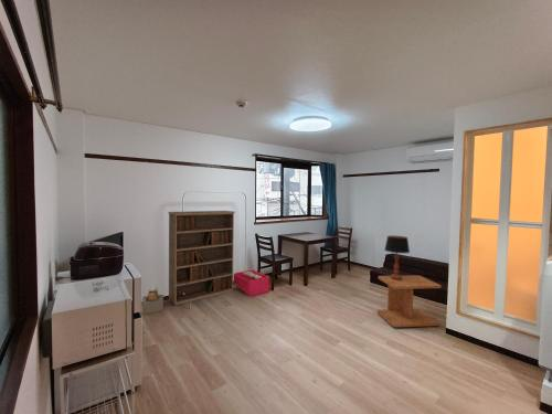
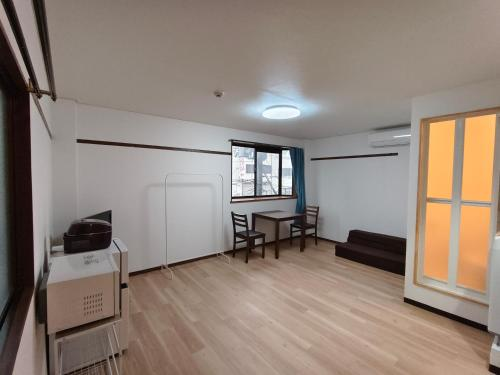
- table lamp (396, 257)
- side table (407, 299)
- cardboard box (152, 298)
- storage bin (253, 279)
- bookshelf (202, 253)
